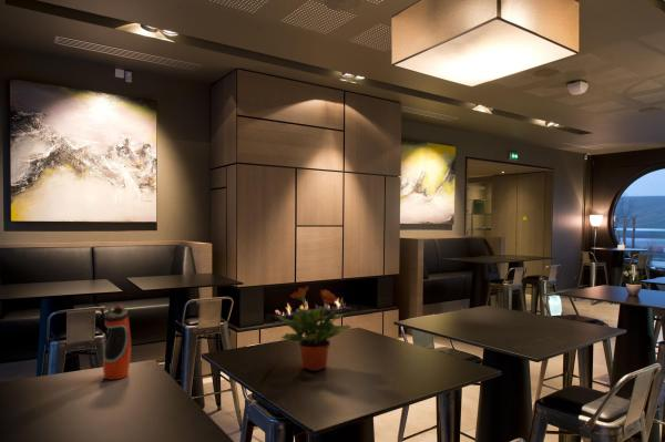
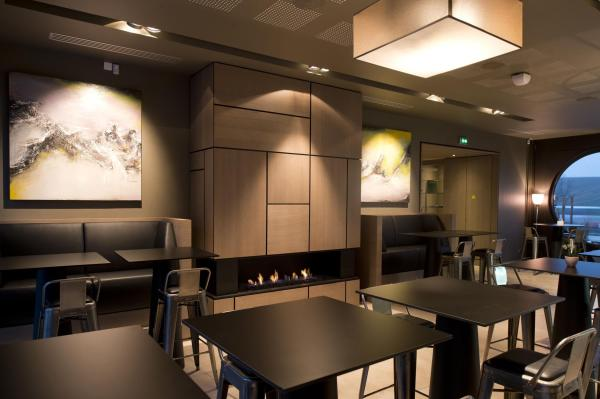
- water bottle (116, 340)
- potted plant (314, 327)
